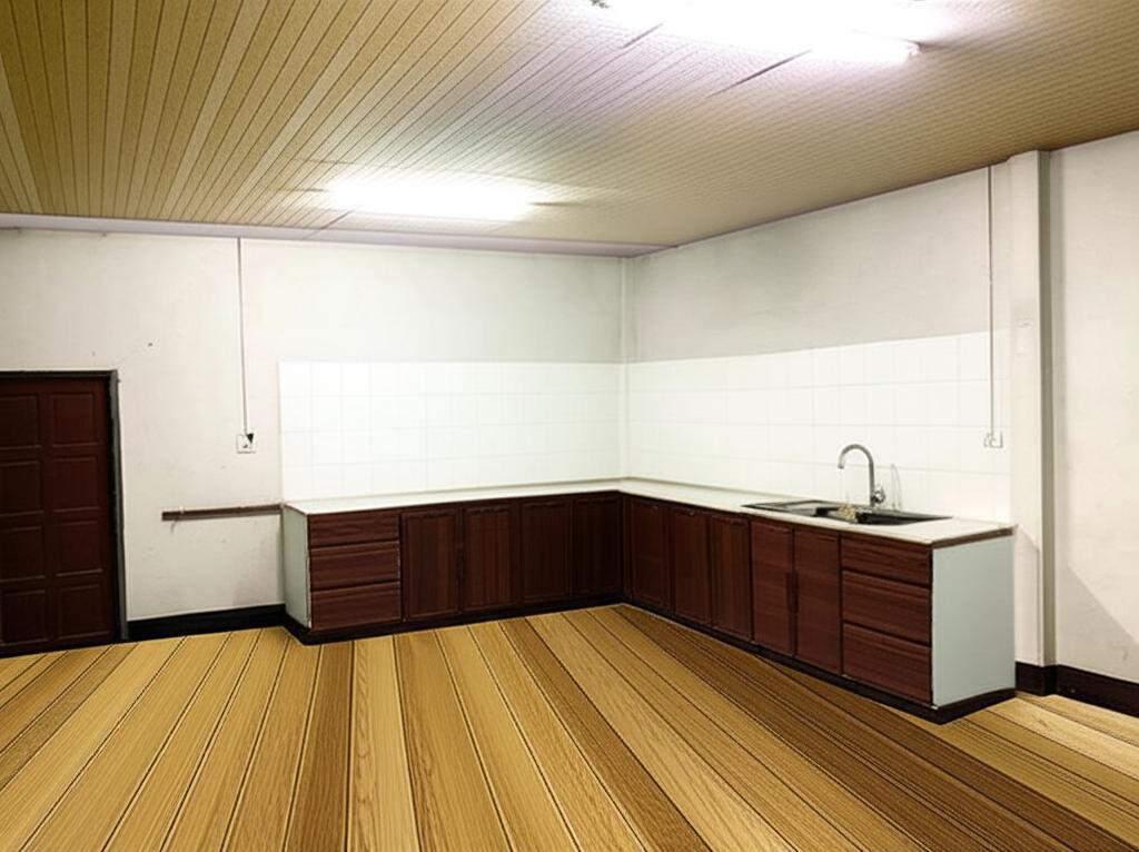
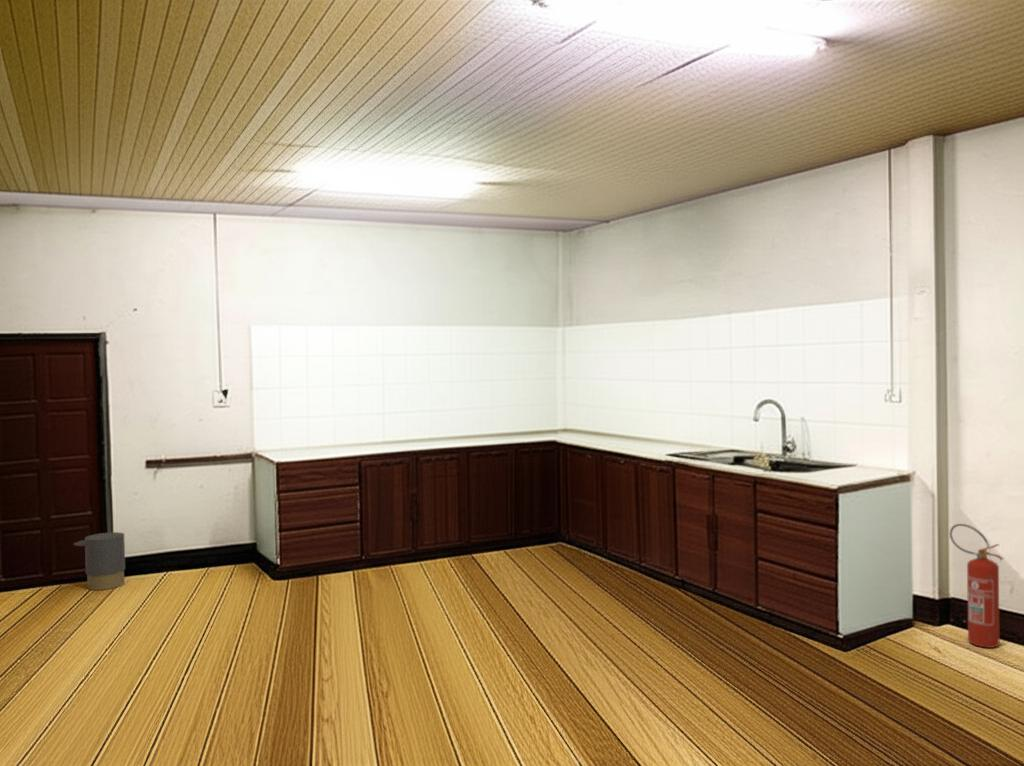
+ fire extinguisher (975, 583)
+ trash can (99, 560)
